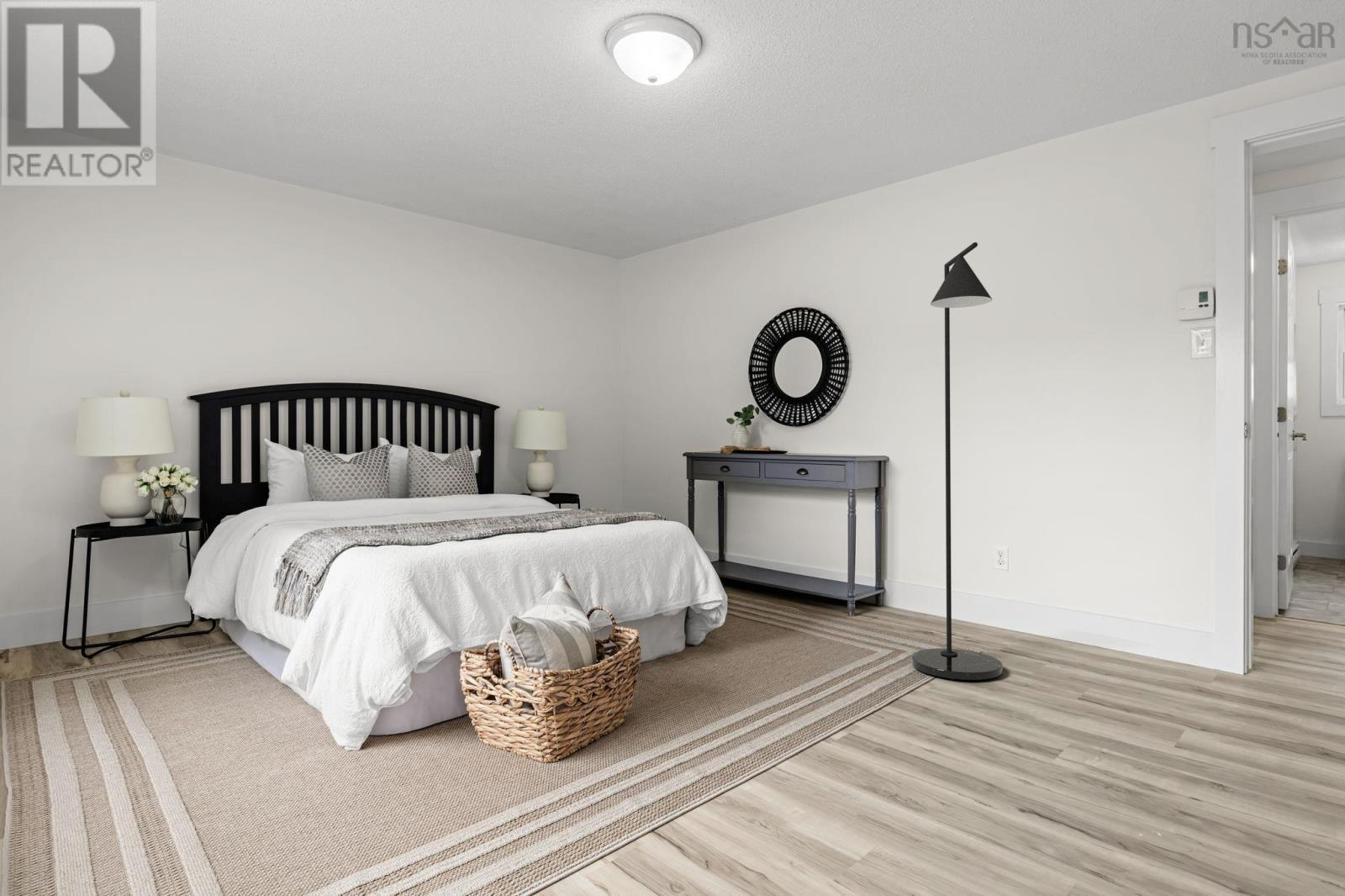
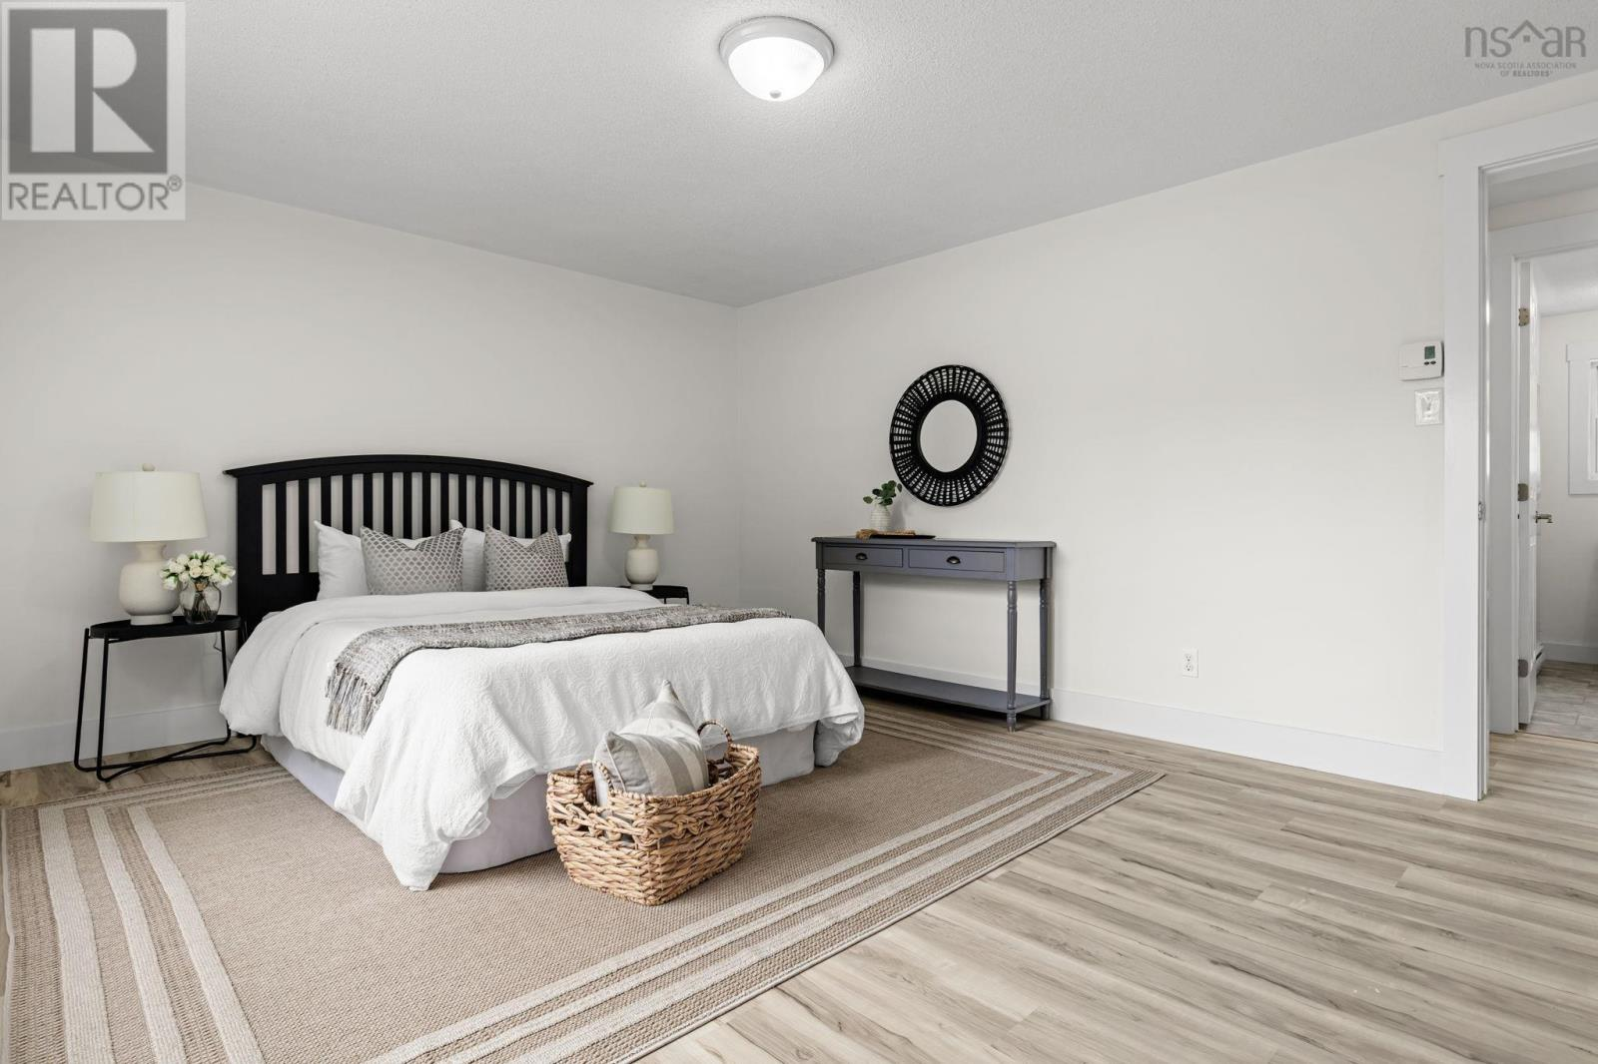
- floor lamp (950, 463)
